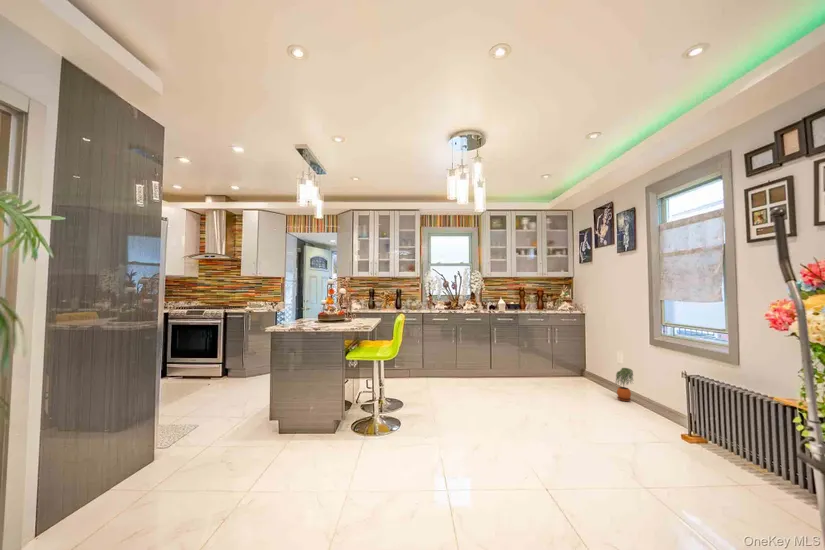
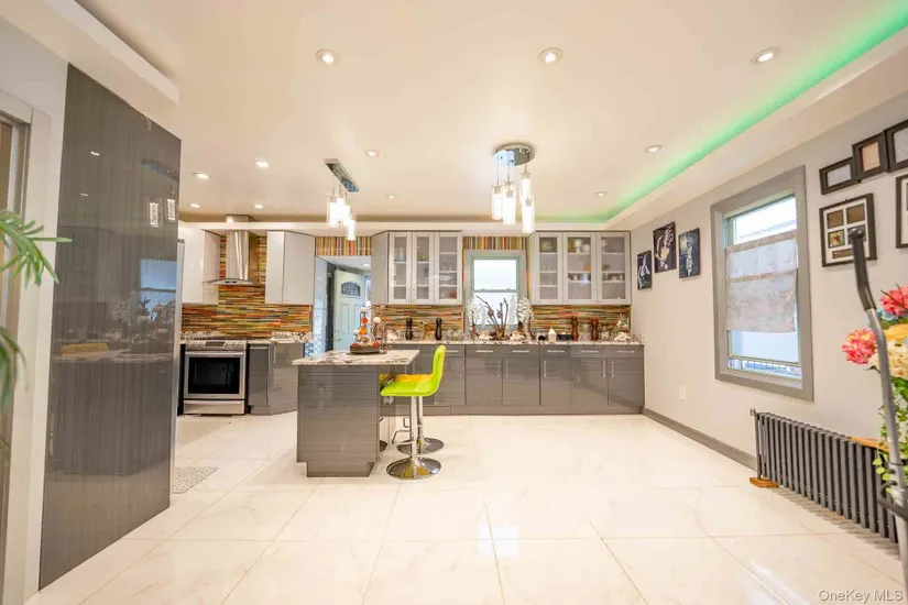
- potted plant (624, 383)
